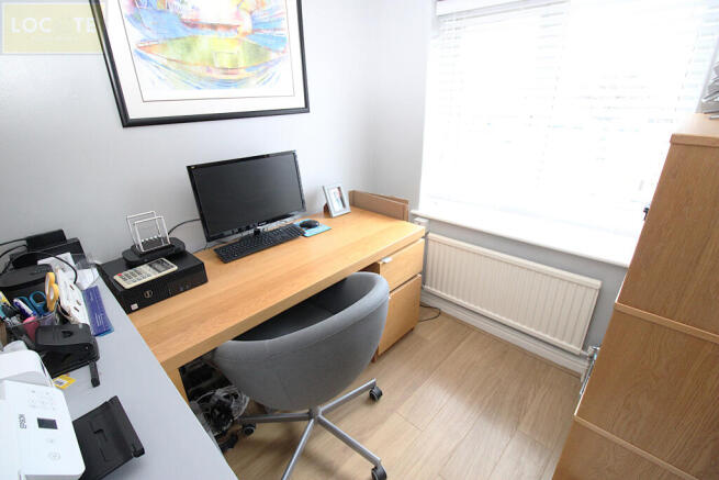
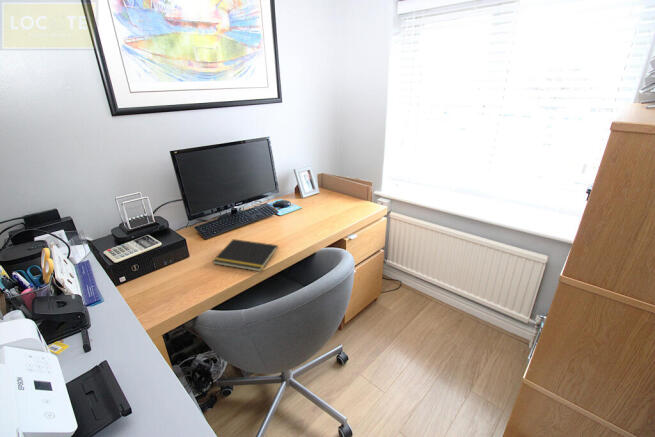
+ notepad (245, 254)
